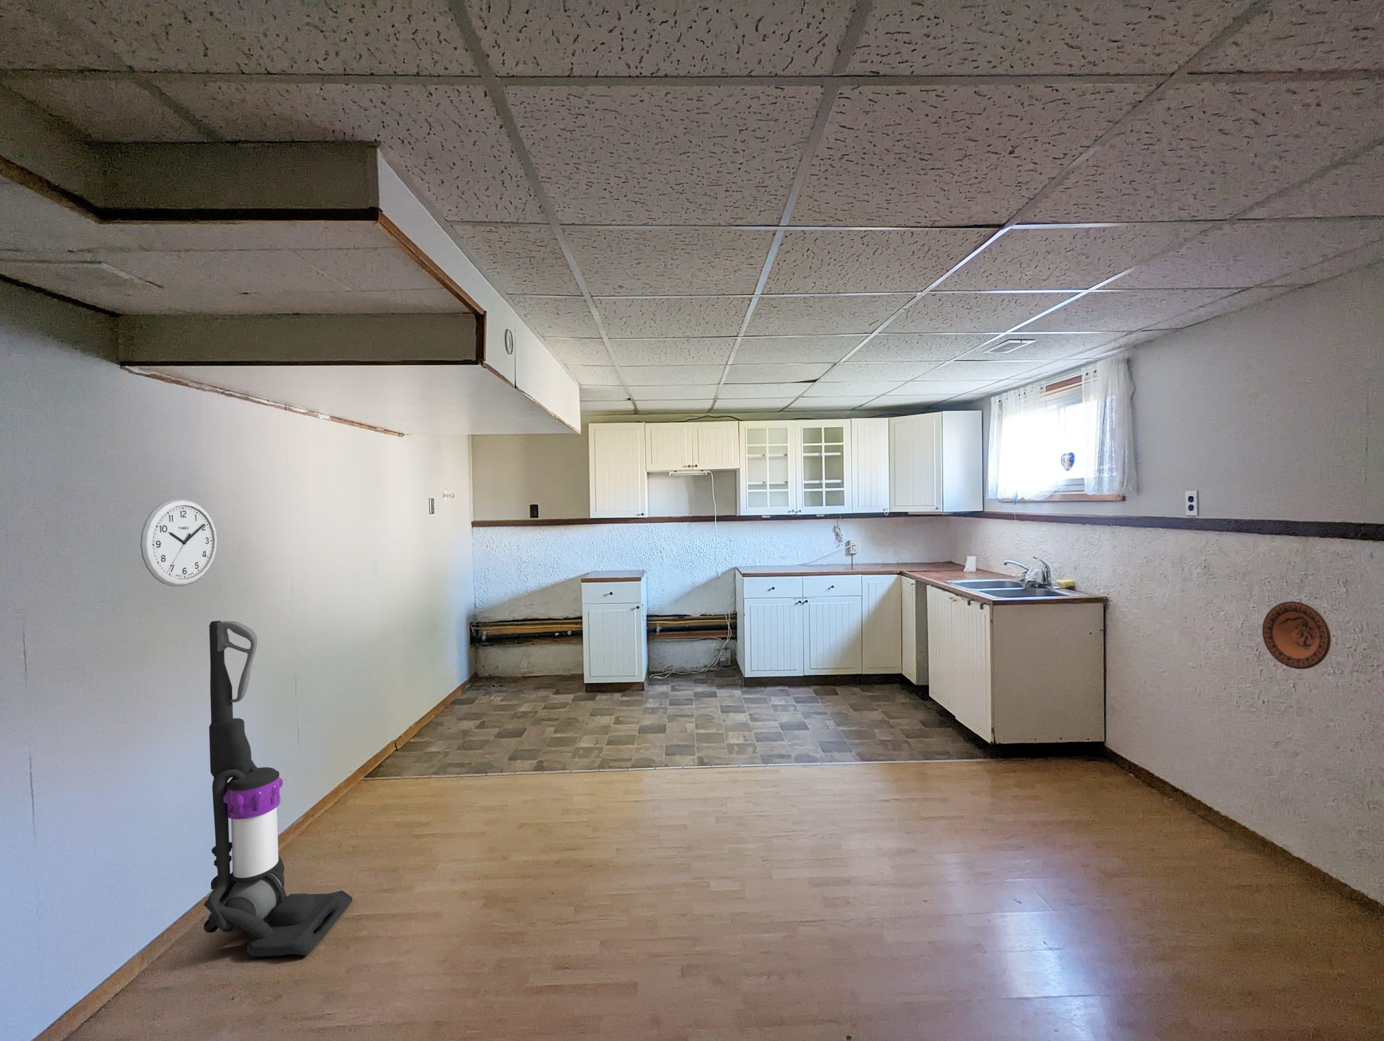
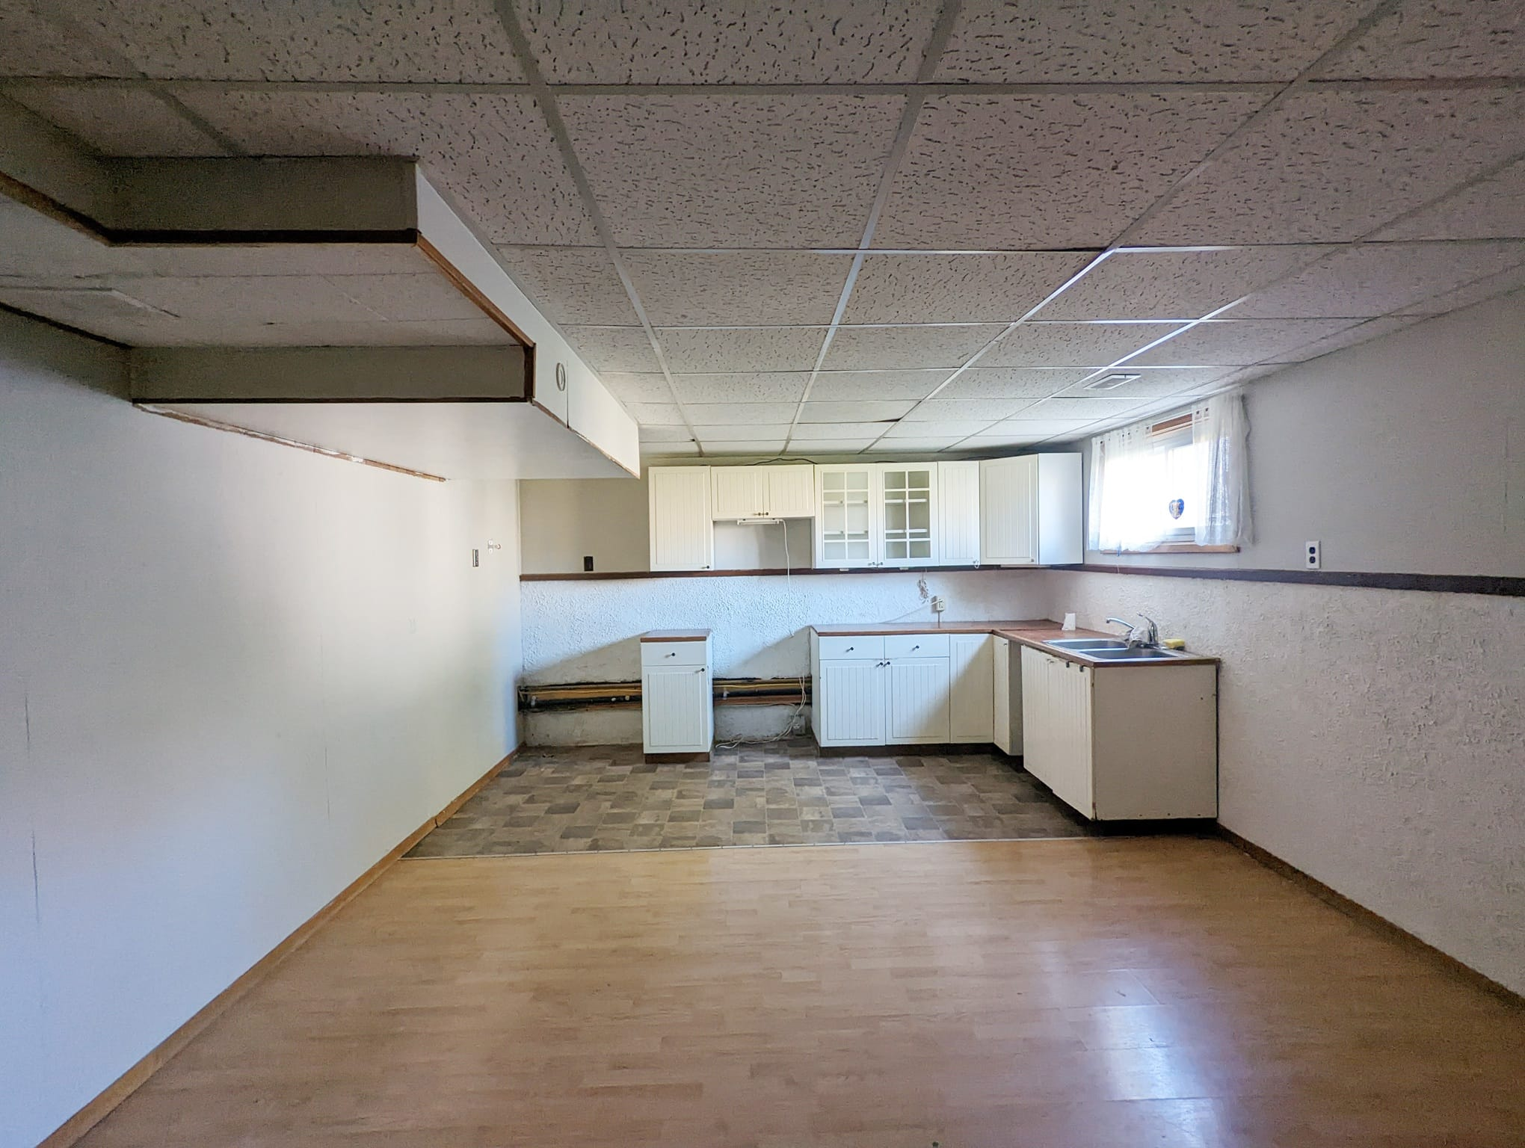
- vacuum cleaner (265, 776)
- wall clock (183, 542)
- decorative plate (1295, 634)
